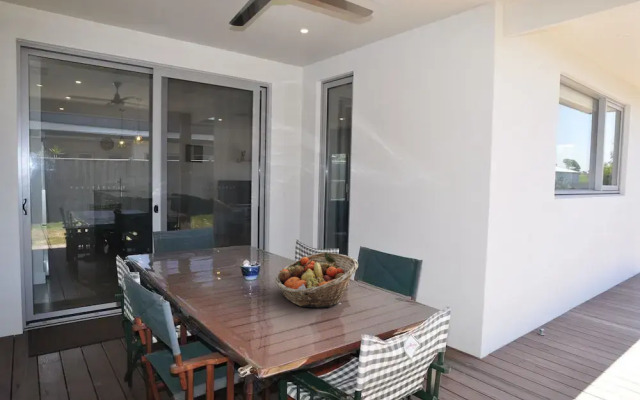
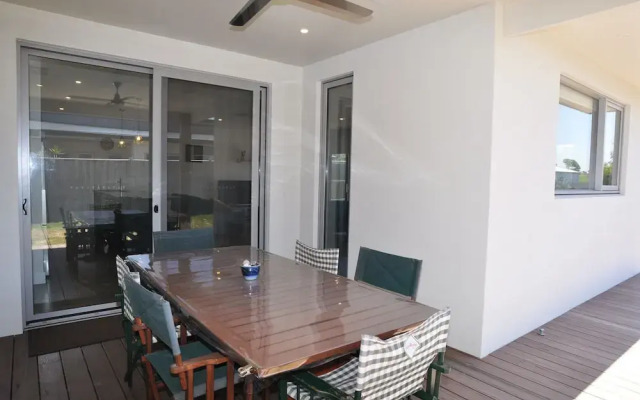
- fruit basket (315, 277)
